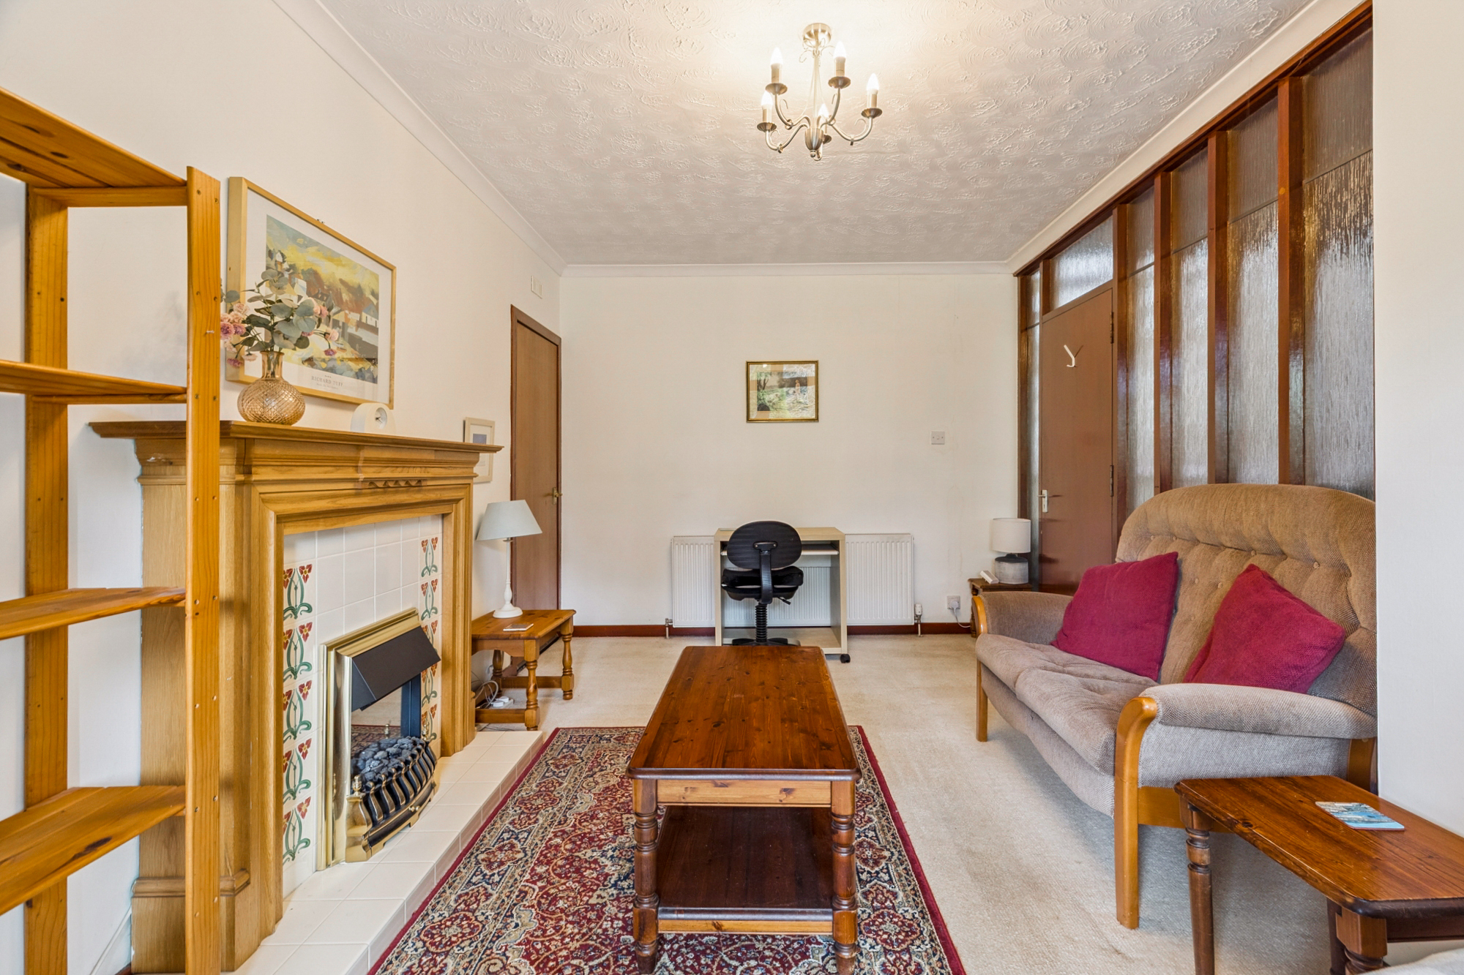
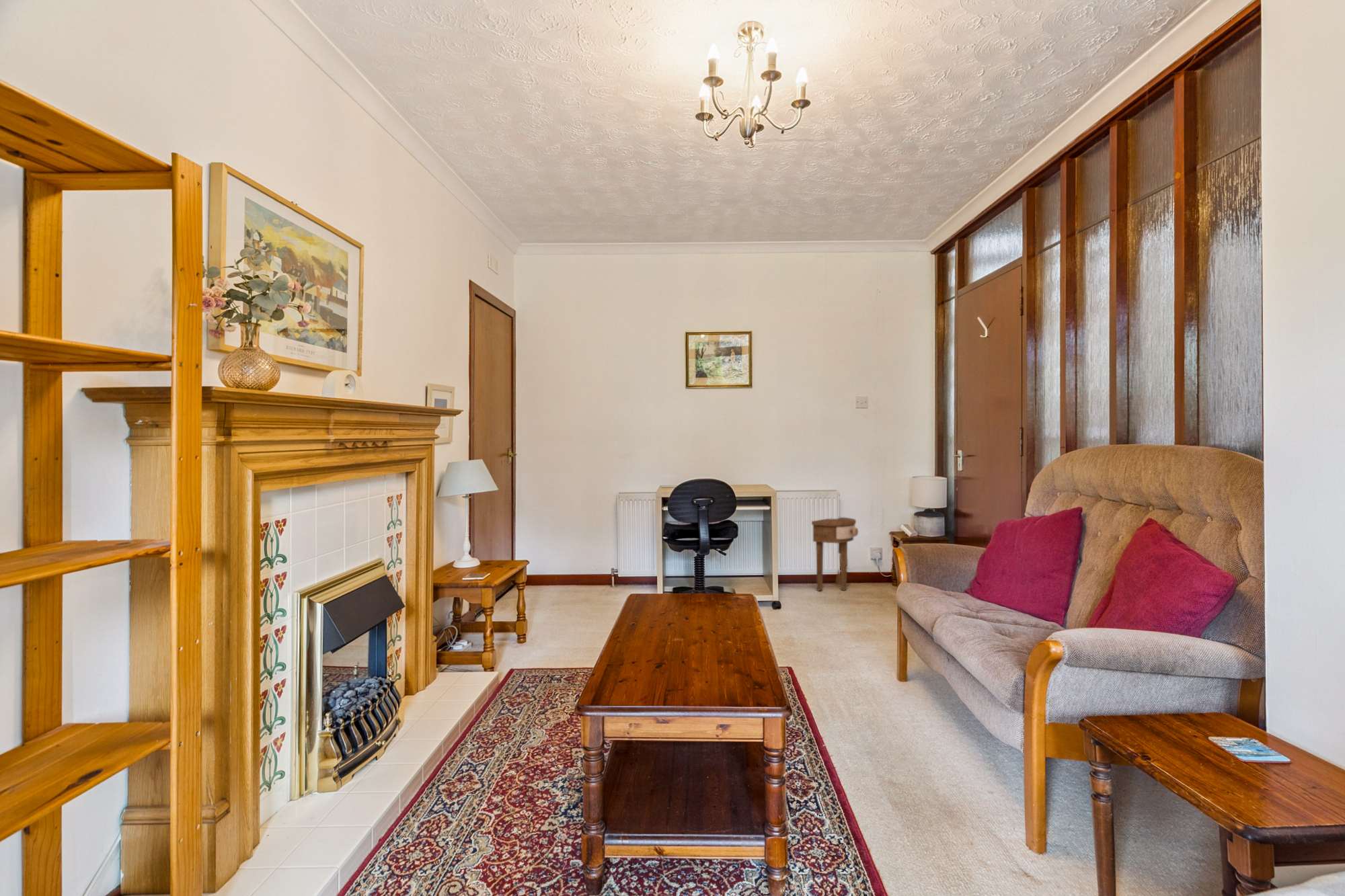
+ side table (839, 553)
